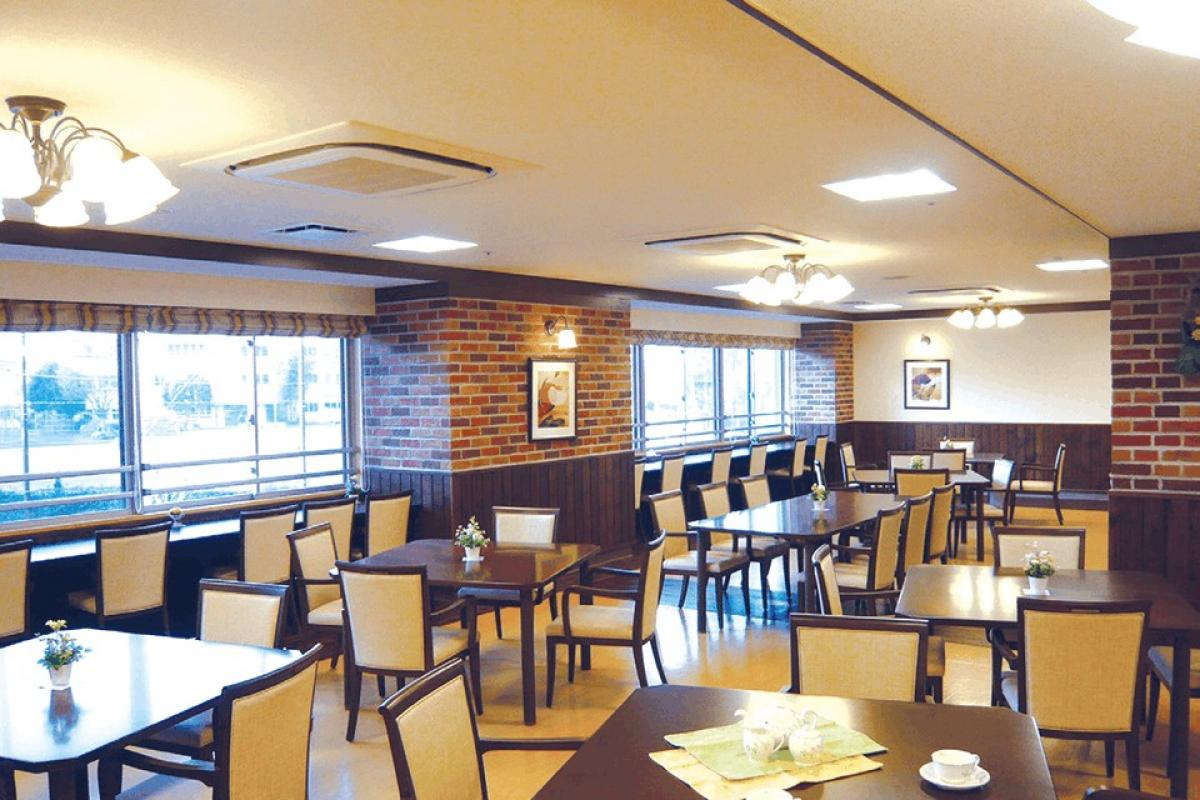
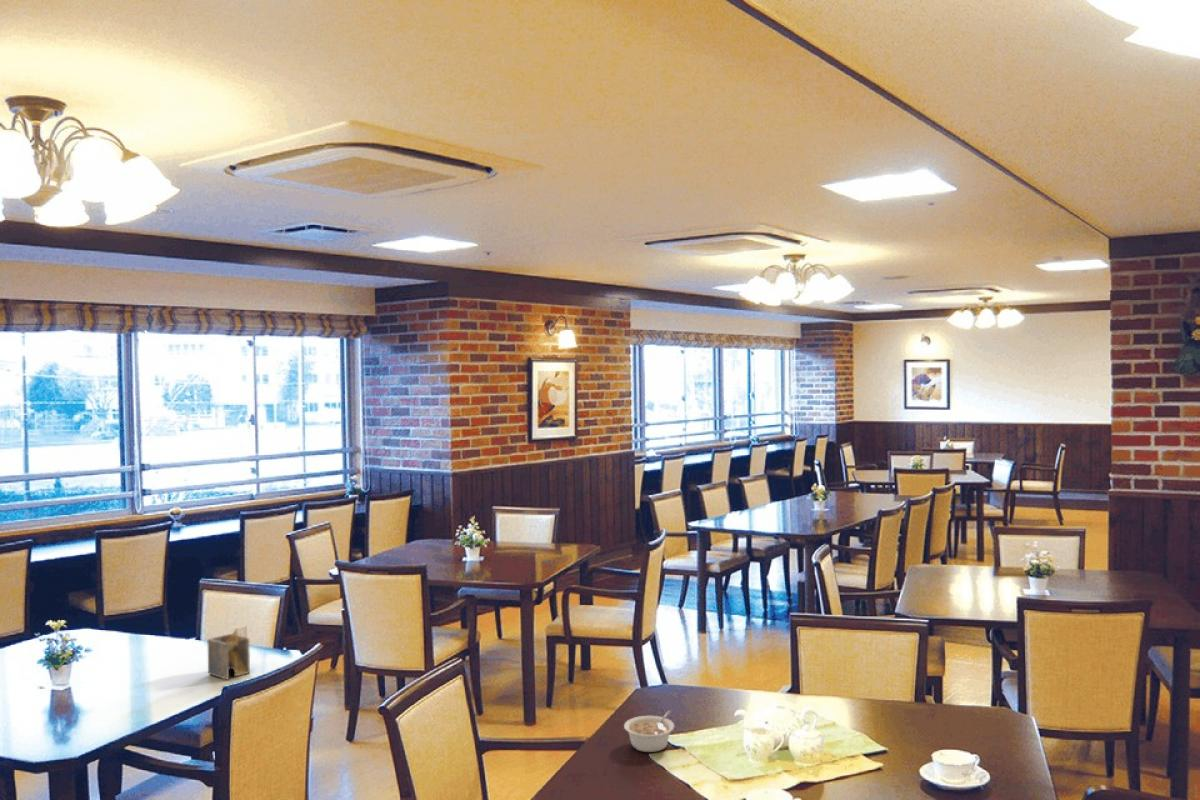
+ legume (649, 732)
+ napkin holder (229, 650)
